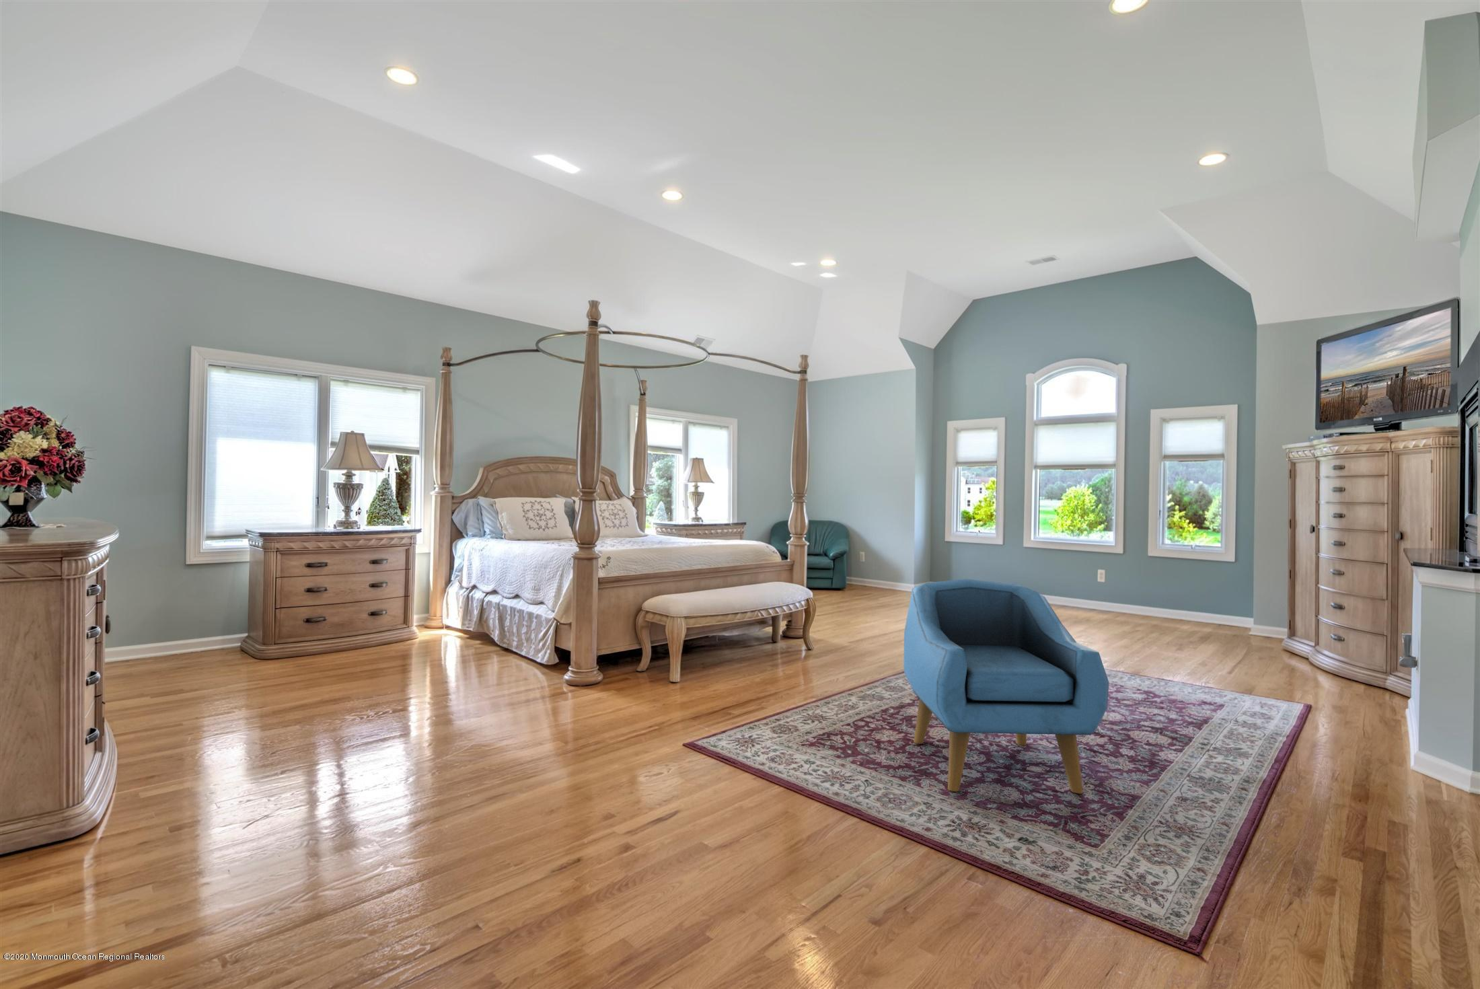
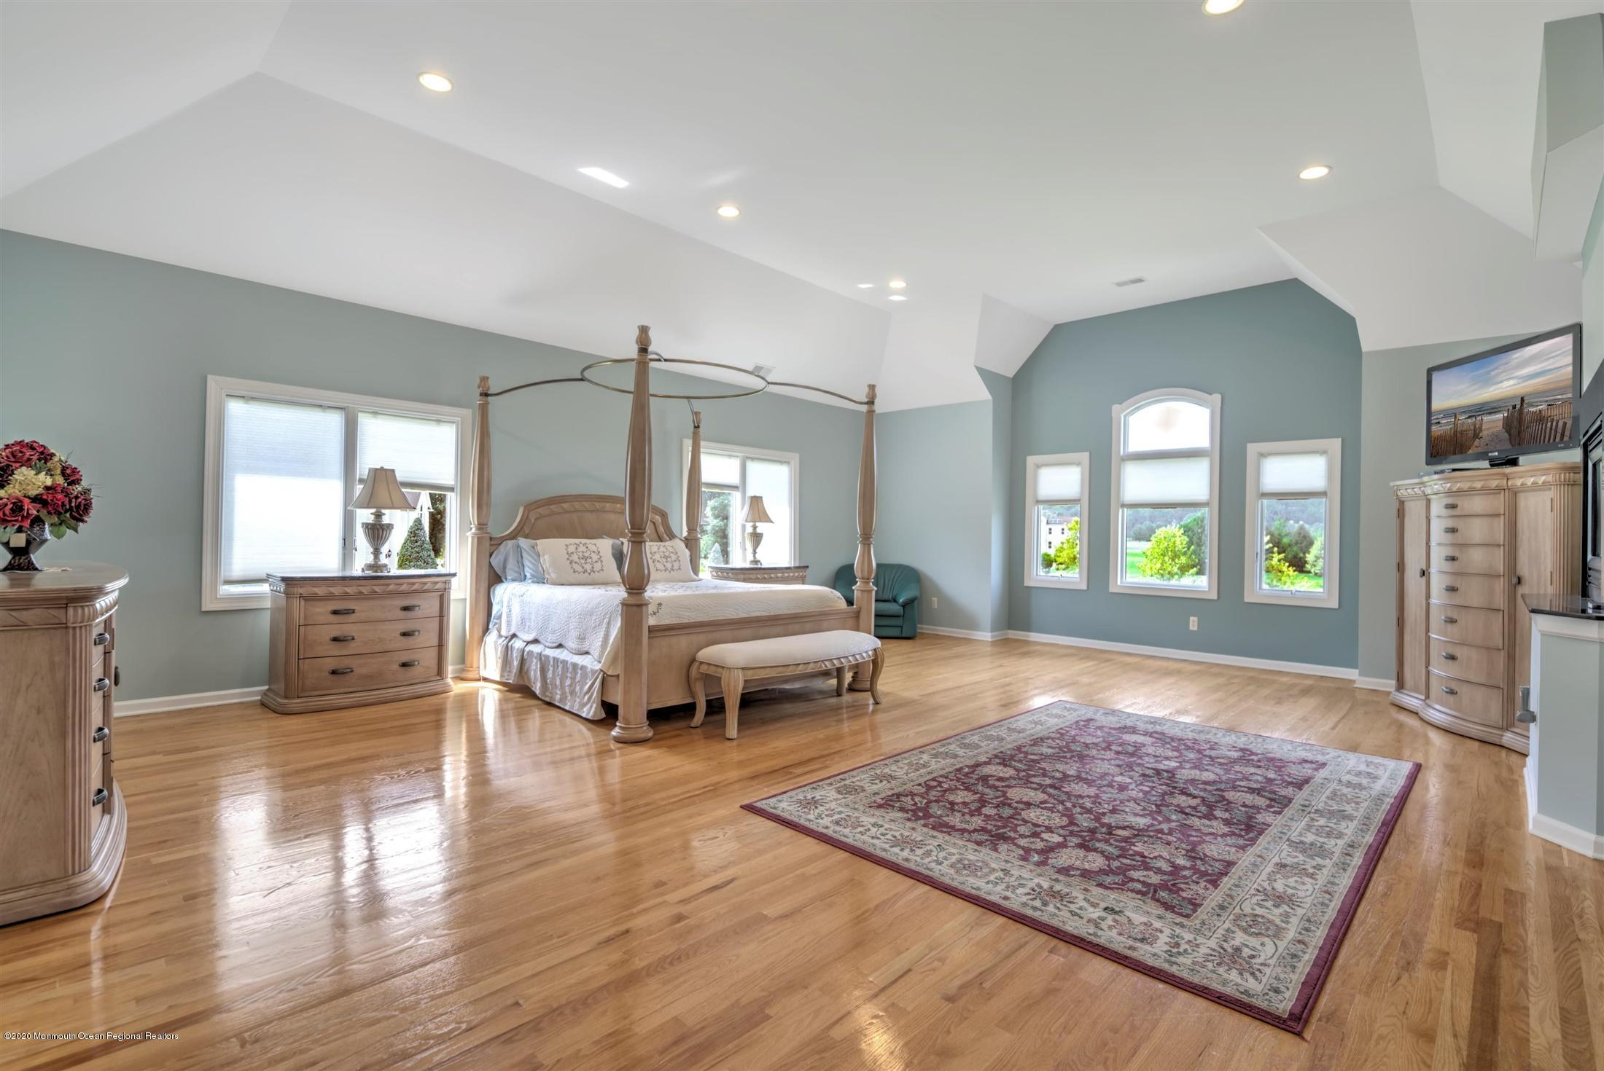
- armchair (994, 677)
